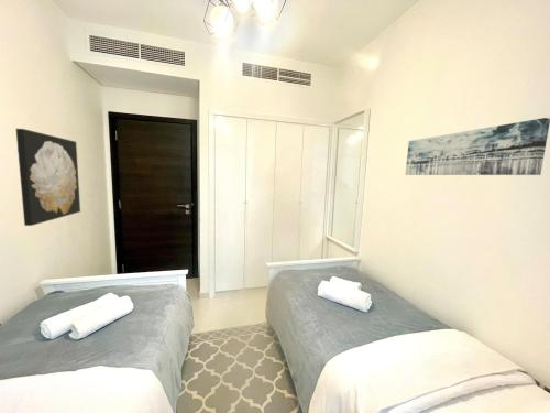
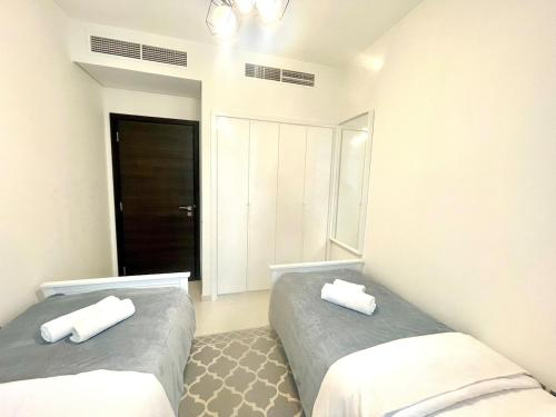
- wall art (53, 177)
- wall art (459, 153)
